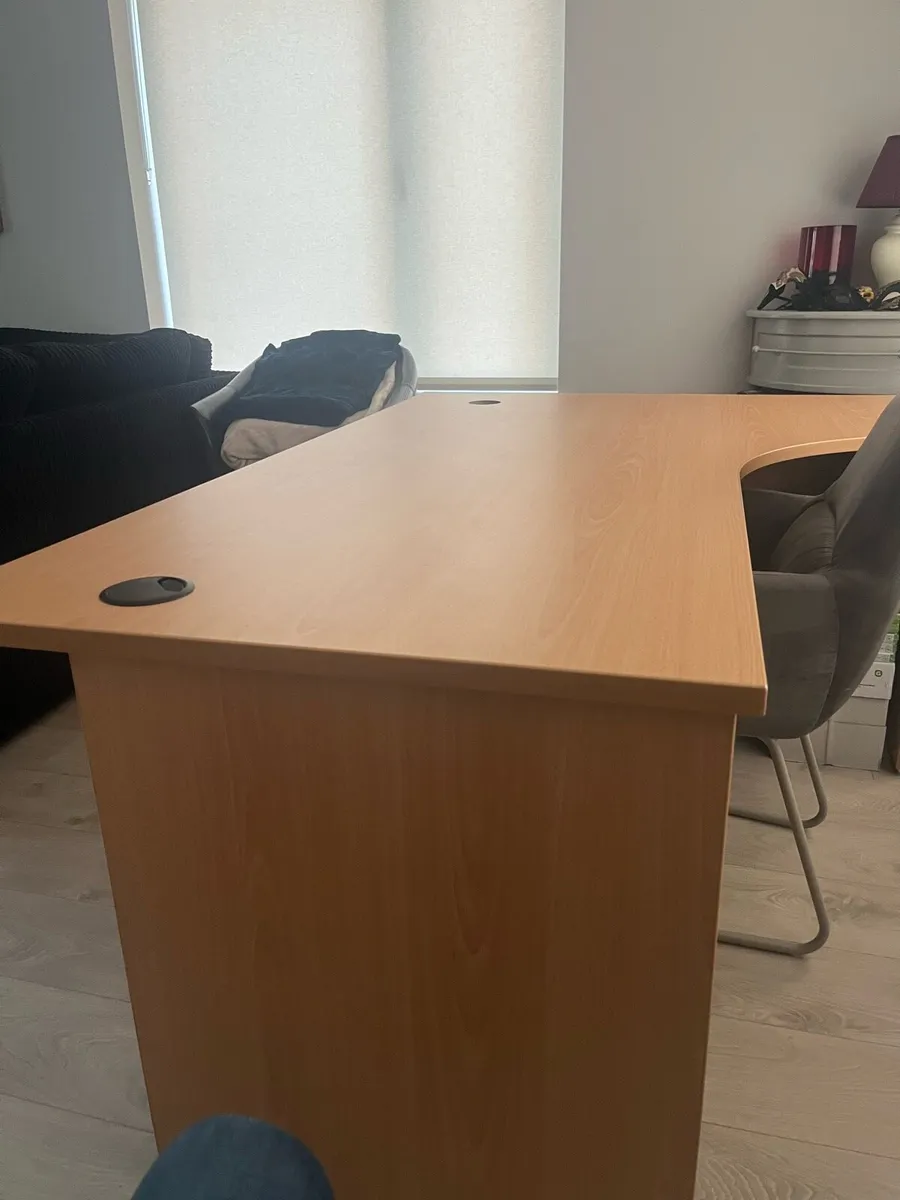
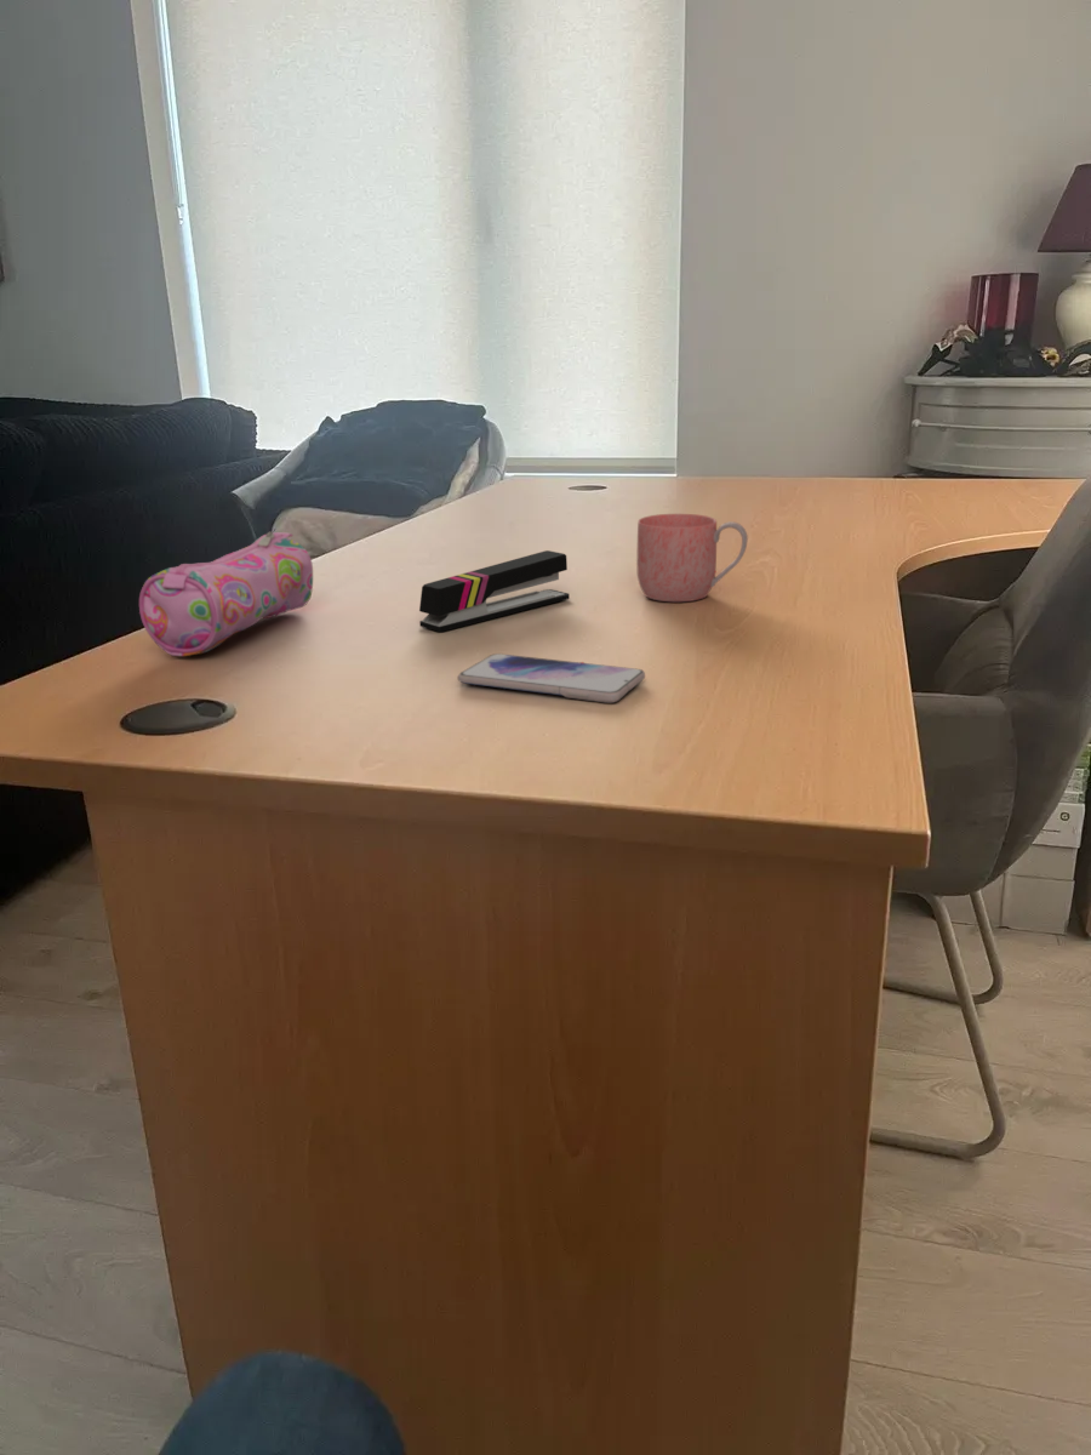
+ smartphone (550, 677)
+ mug (691, 558)
+ pencil case (233, 589)
+ stapler (496, 588)
